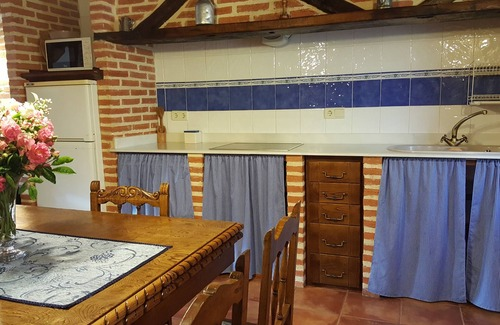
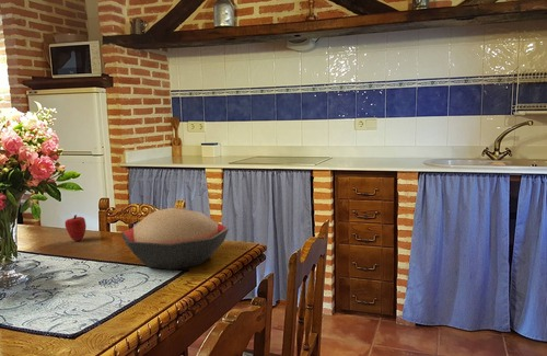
+ apple (75, 227)
+ decorative bowl (175, 233)
